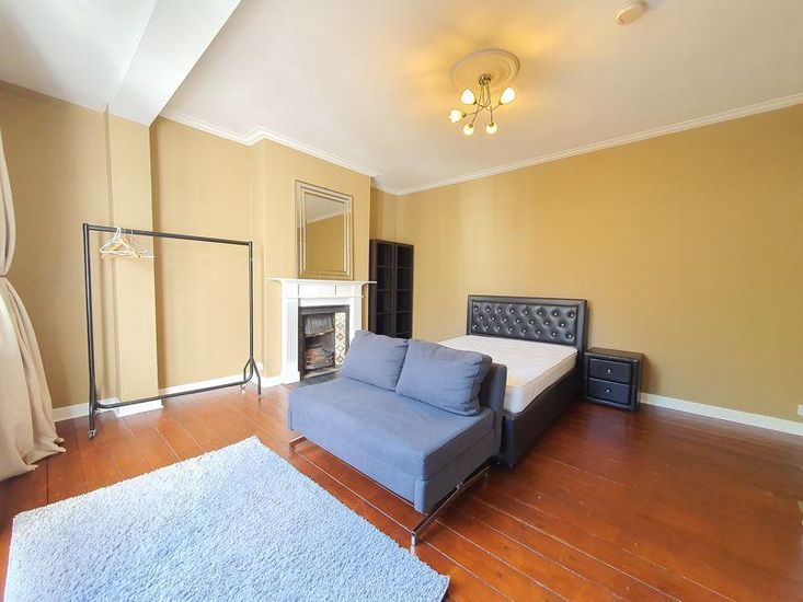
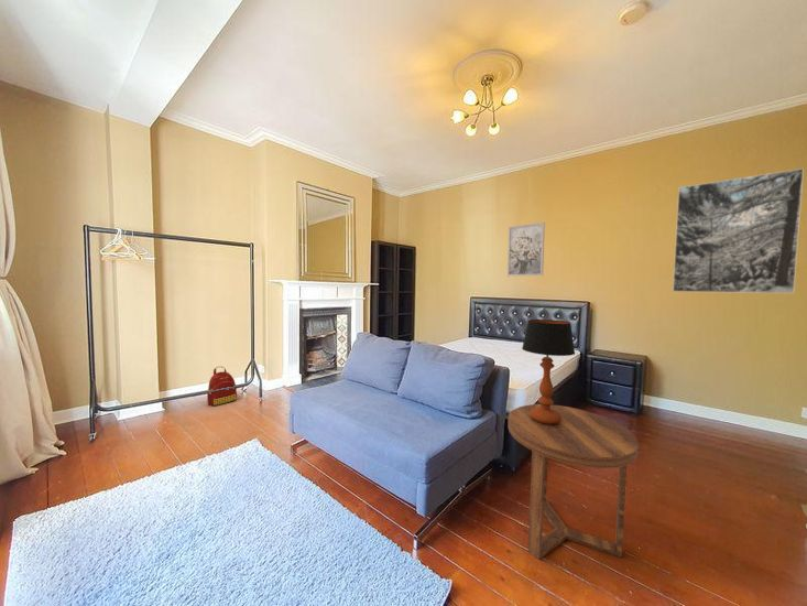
+ wall art (525, 250)
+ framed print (731, 236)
+ backpack (221, 385)
+ table lamp (546, 370)
+ side table (567, 463)
